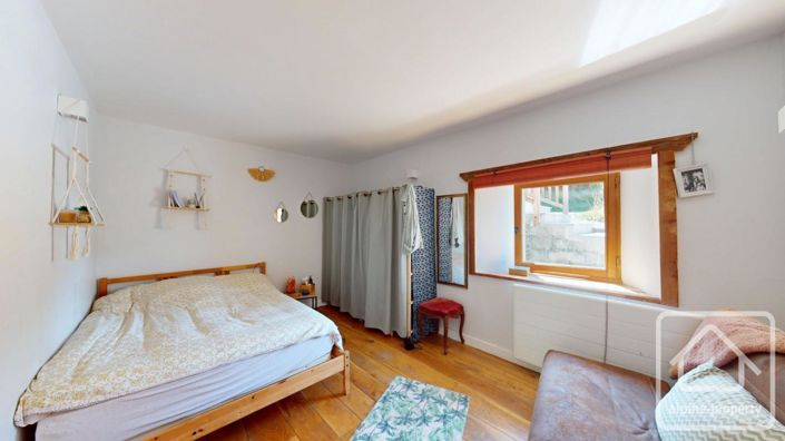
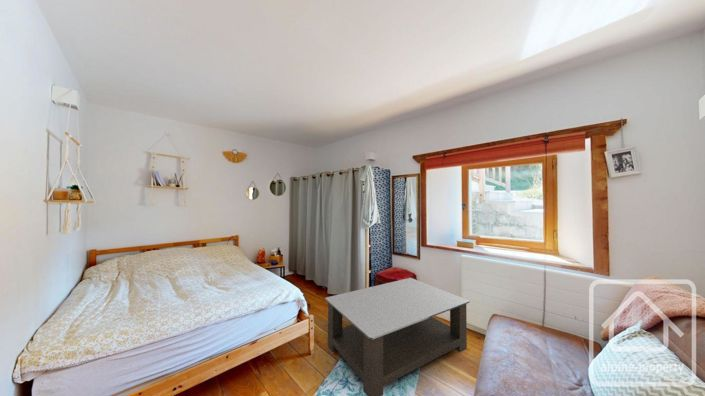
+ coffee table (396, 323)
